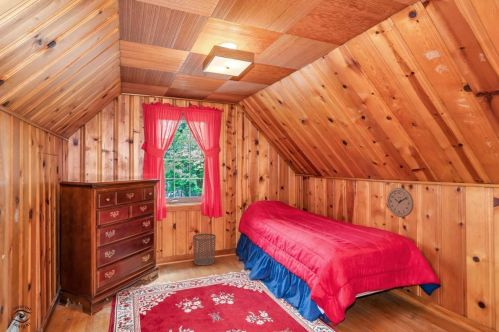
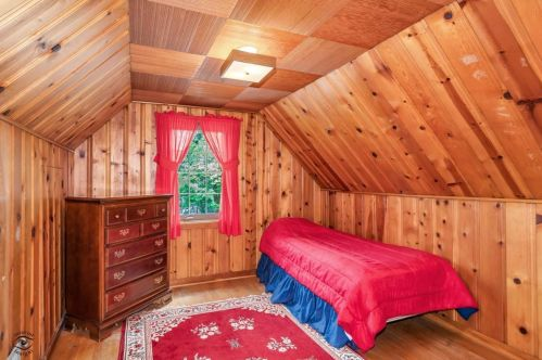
- wall clock (399, 202)
- waste bin (204, 249)
